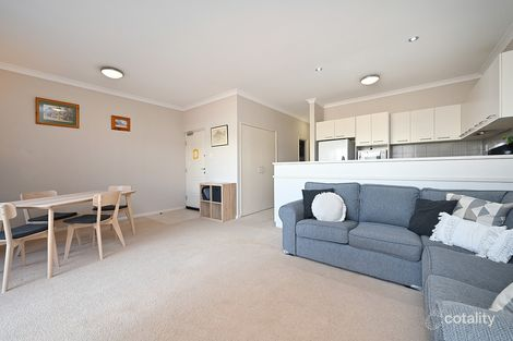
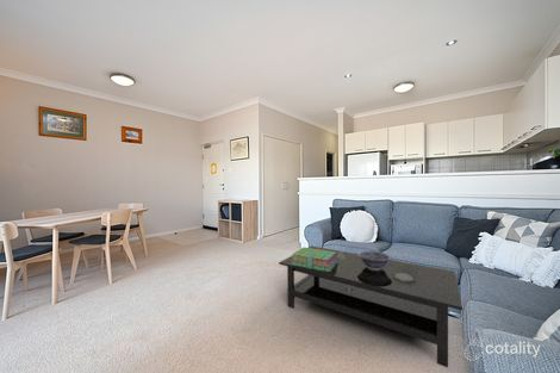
+ coffee table (361, 290)
+ stack of books (315, 257)
+ decorative bowl (373, 261)
